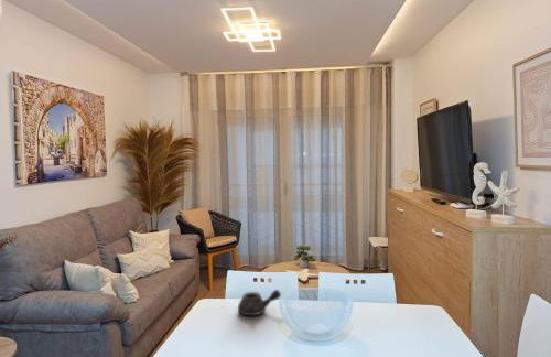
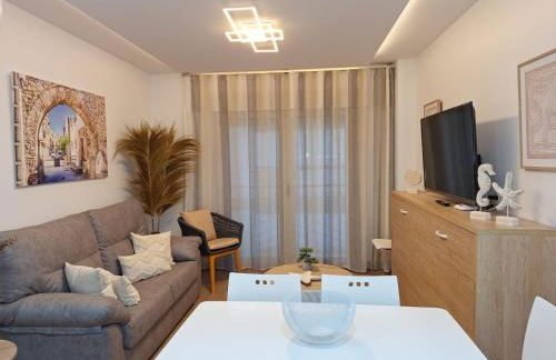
- teapot (259, 301)
